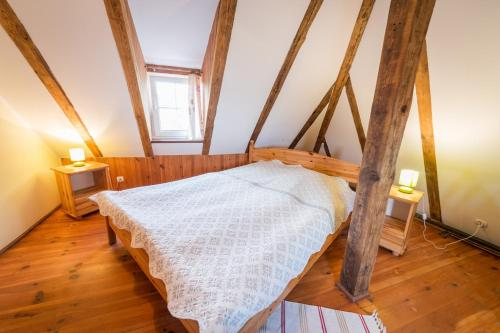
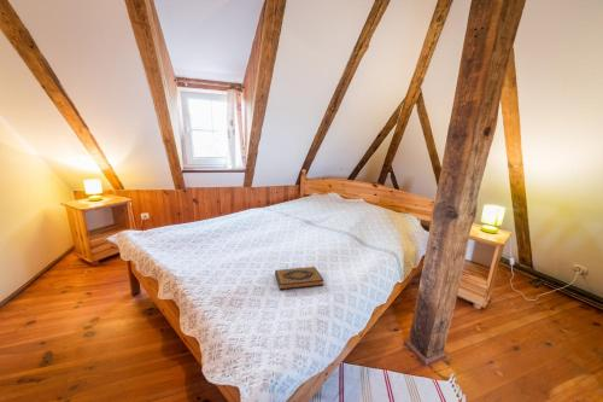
+ hardback book (298, 276)
